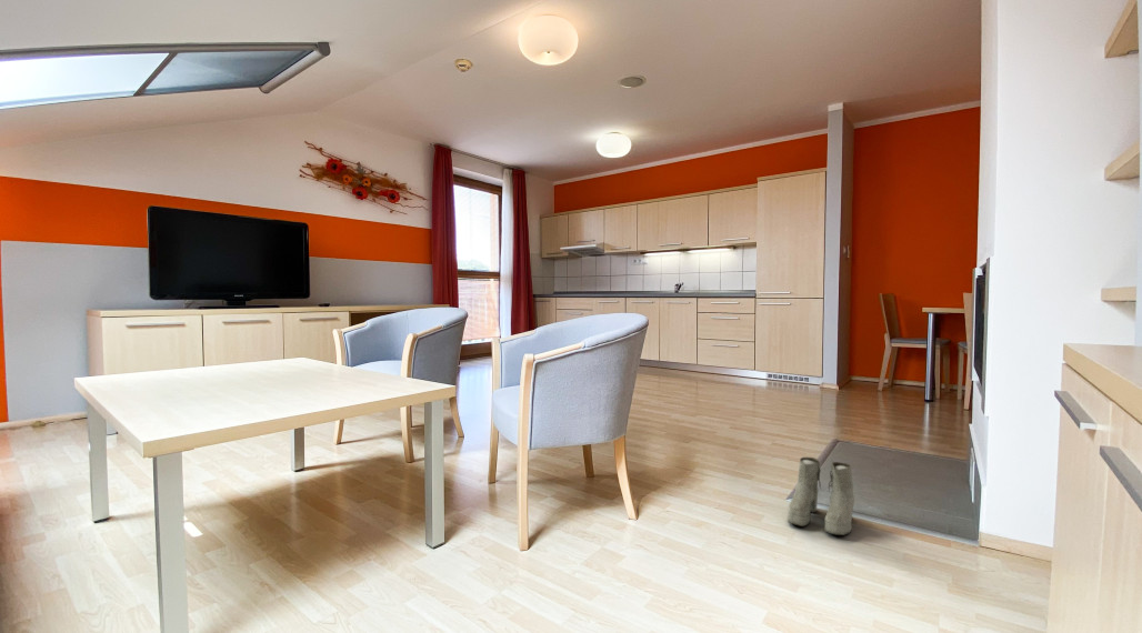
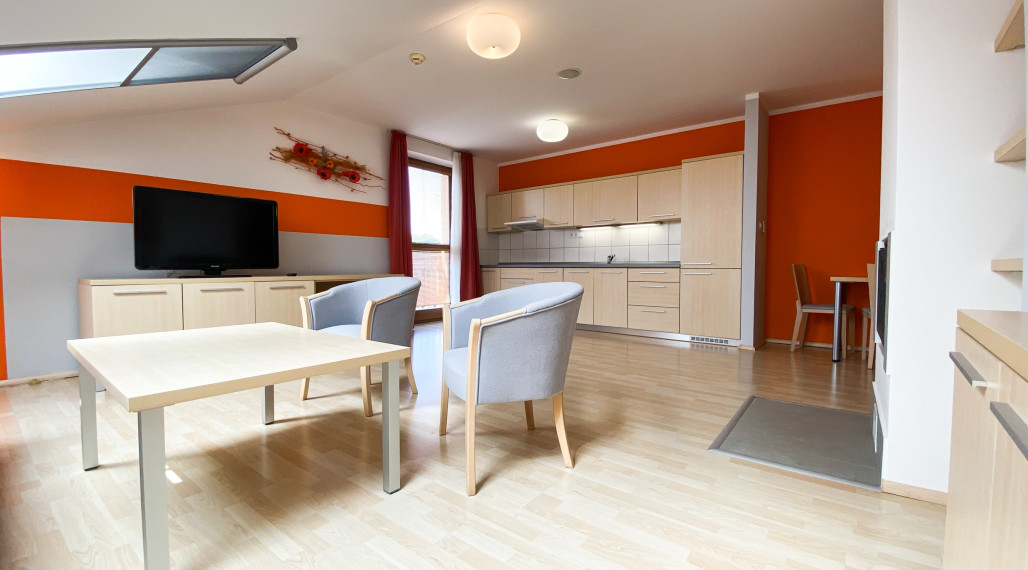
- boots (817, 492)
